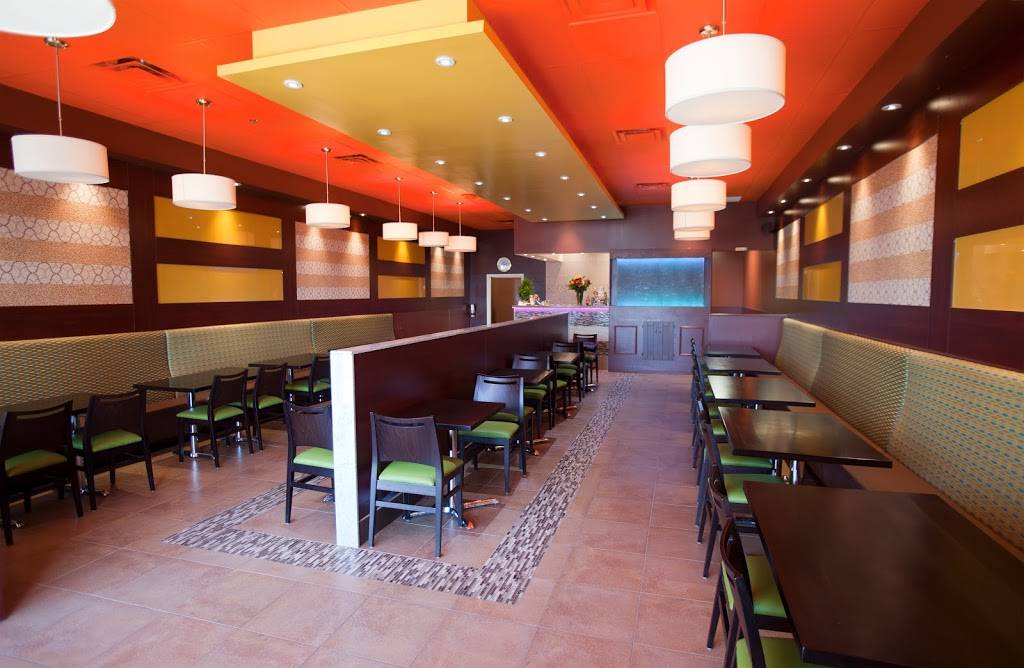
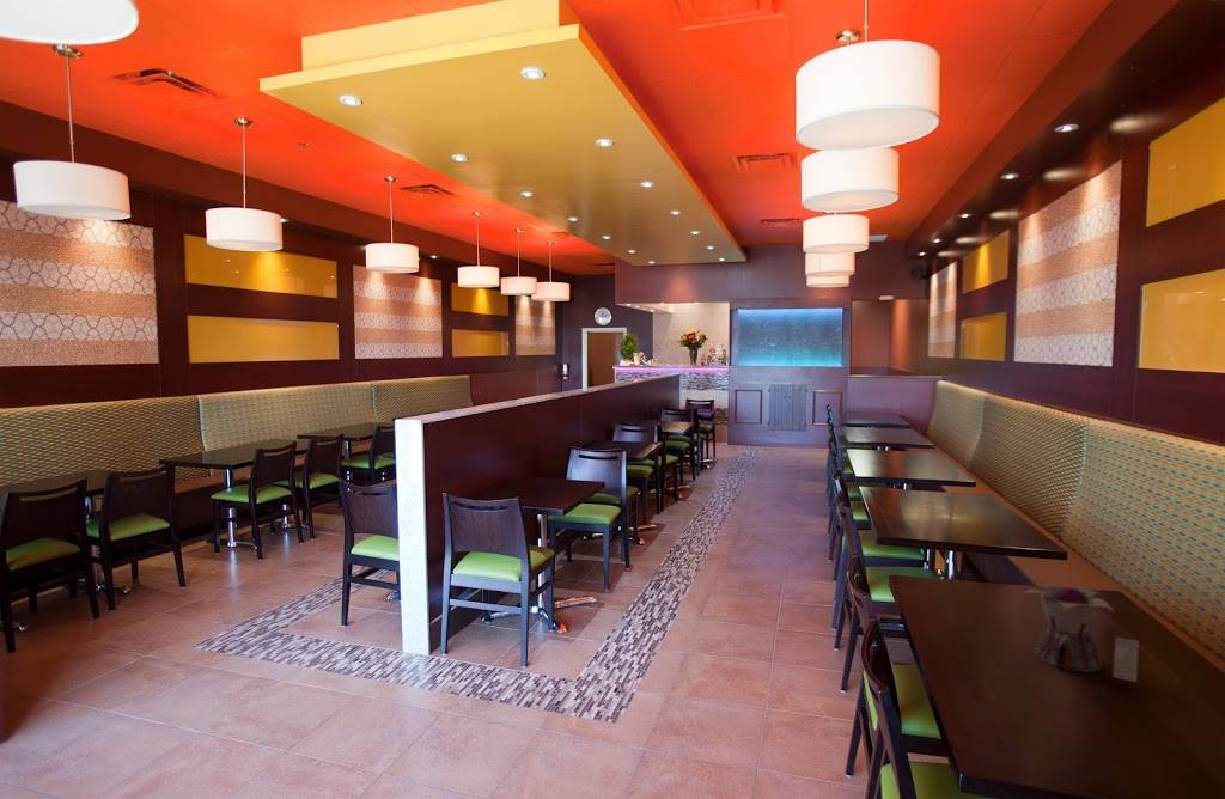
+ teapot (1077, 626)
